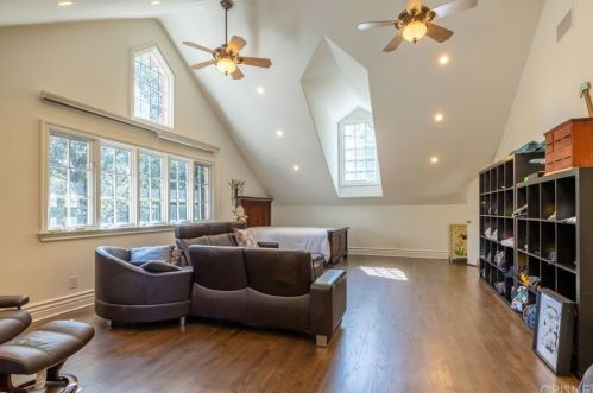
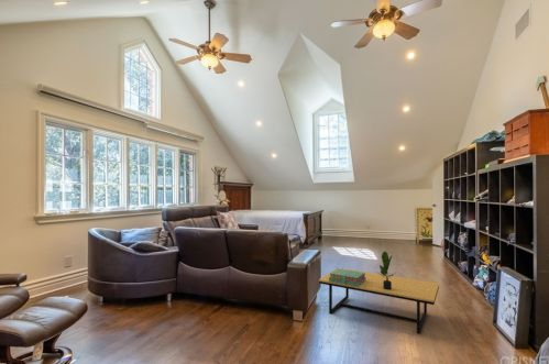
+ stack of books (347, 276)
+ potted plant (385, 269)
+ coffee table (377, 294)
